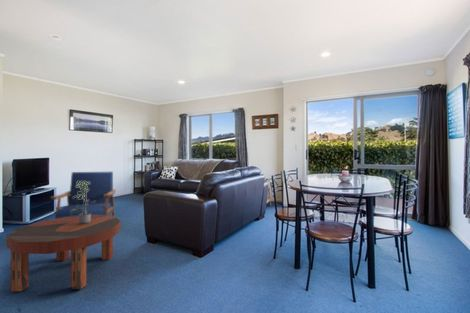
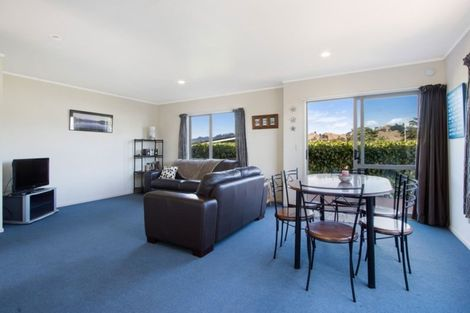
- potted plant (80, 198)
- armchair (88, 201)
- coffee table (70, 248)
